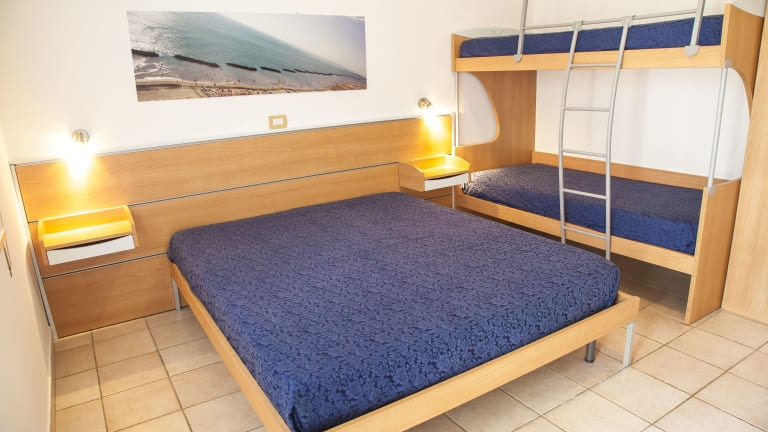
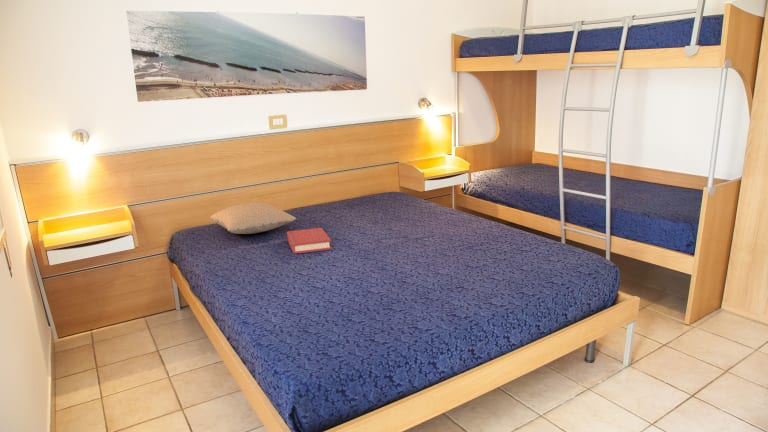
+ pillow (252, 218)
+ hardback book (308, 240)
